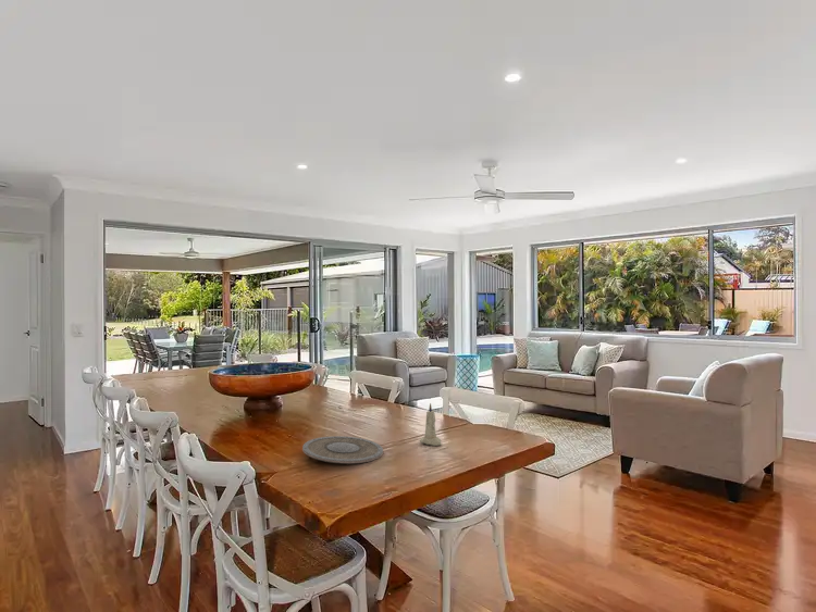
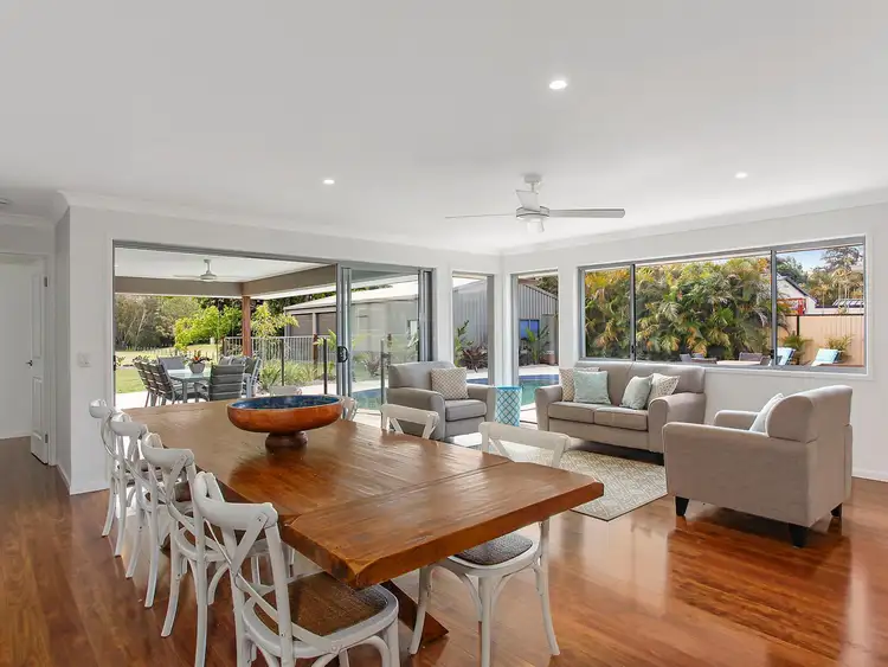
- candle (431, 423)
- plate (343, 448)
